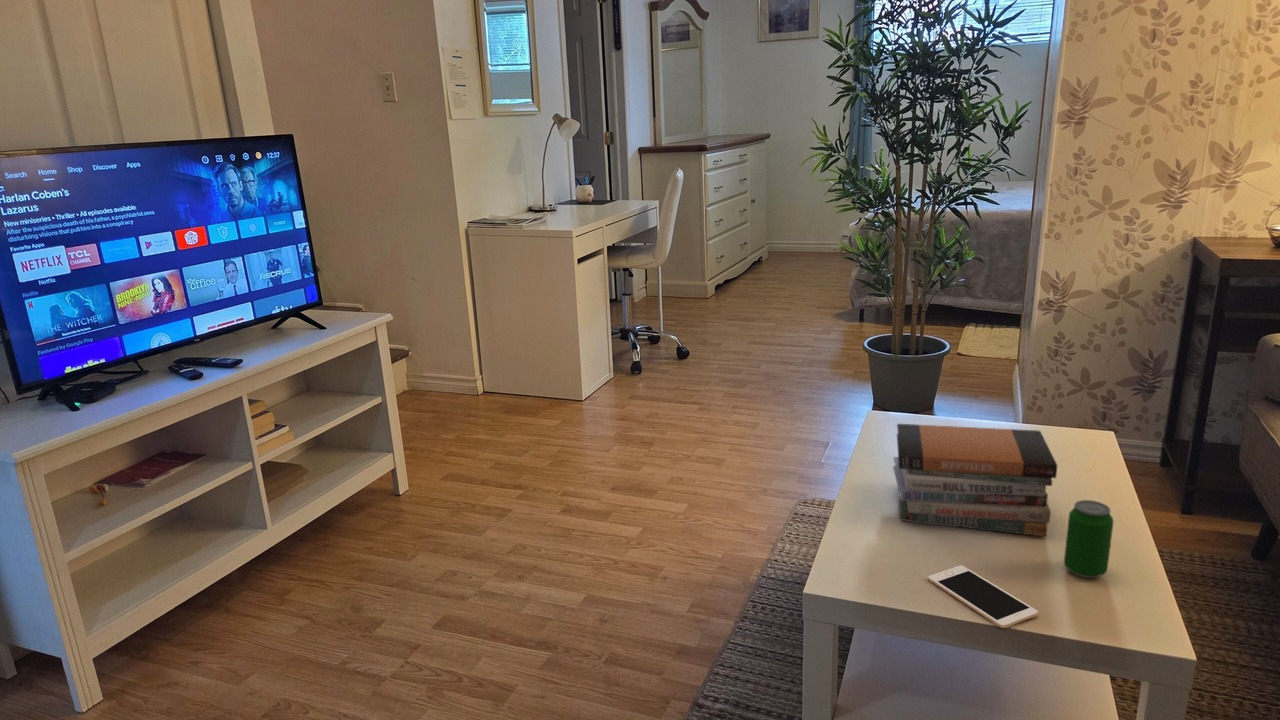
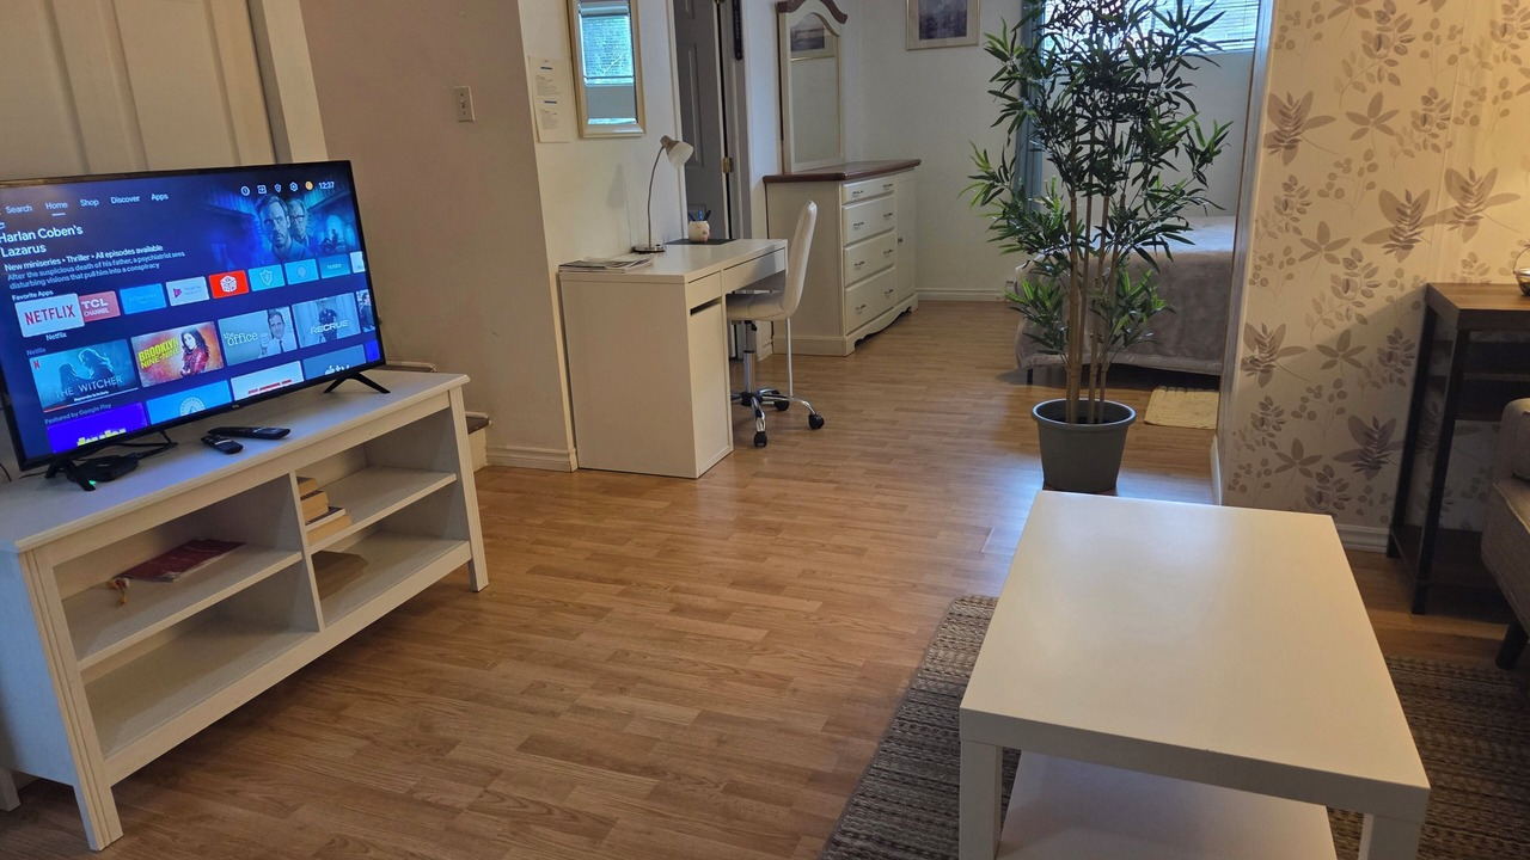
- book stack (968, 476)
- beverage can (1088, 539)
- cell phone (980, 594)
